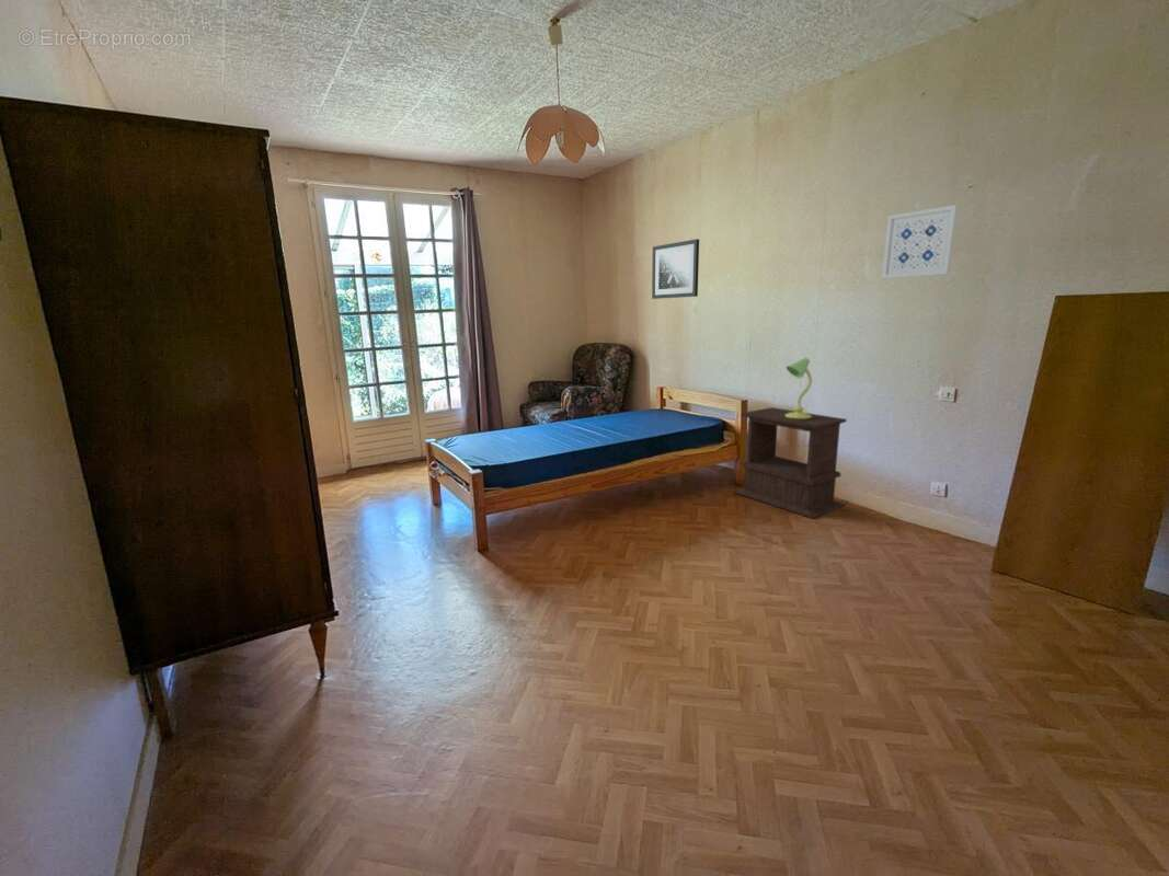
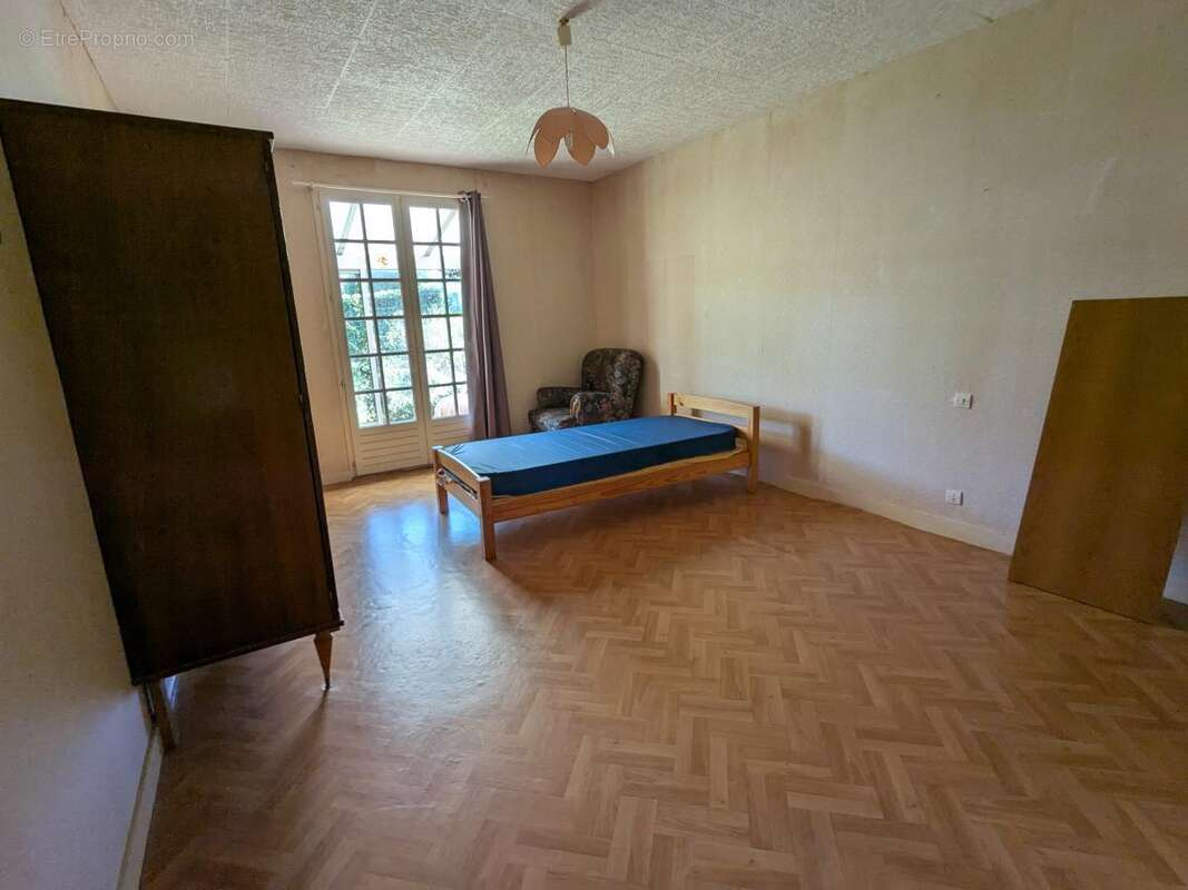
- table lamp (802, 391)
- wall art (674, 270)
- wall art (917, 243)
- side table (788, 459)
